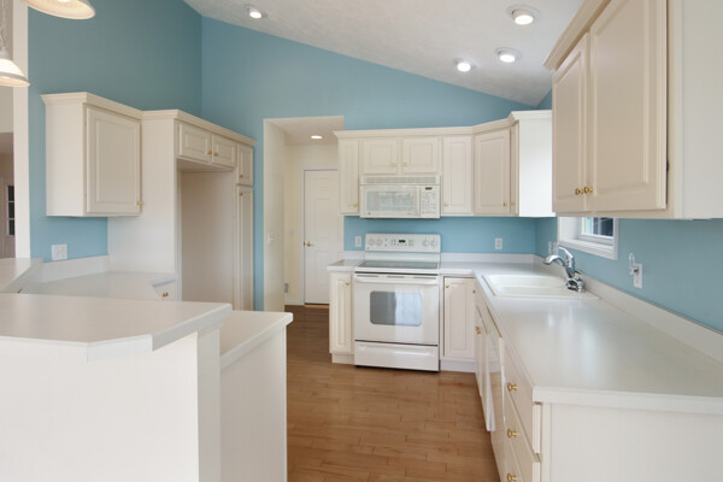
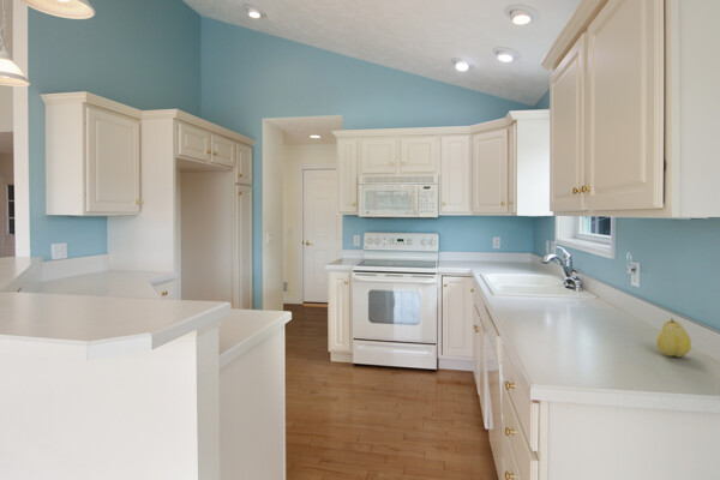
+ fruit (672, 336)
